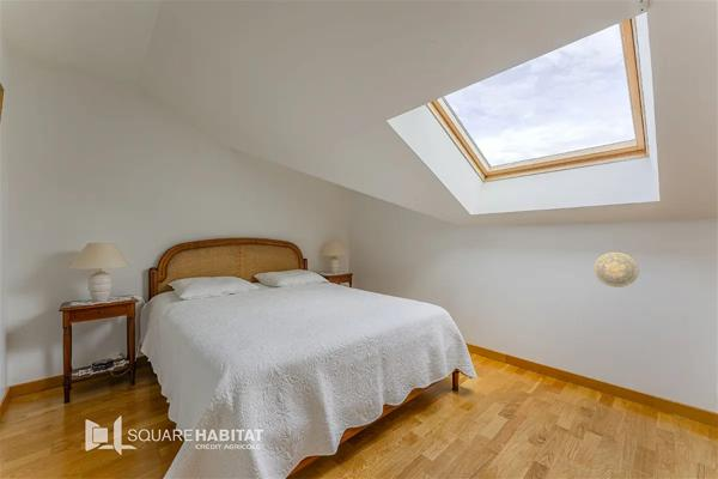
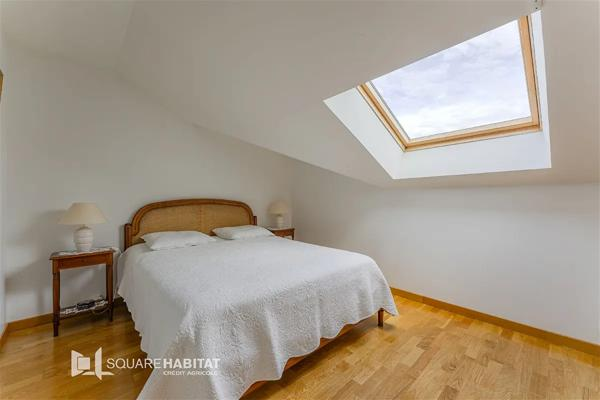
- decorative plate (615, 269)
